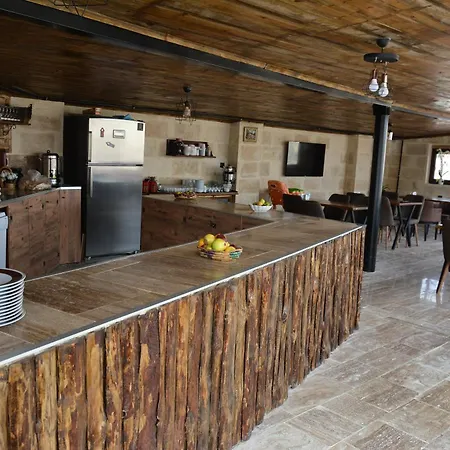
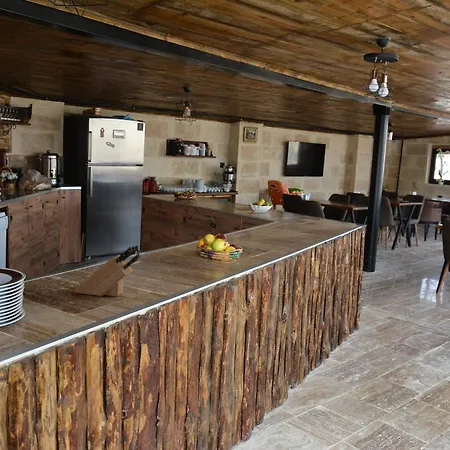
+ knife block (108, 268)
